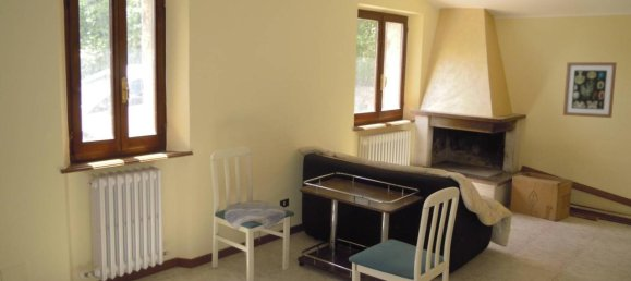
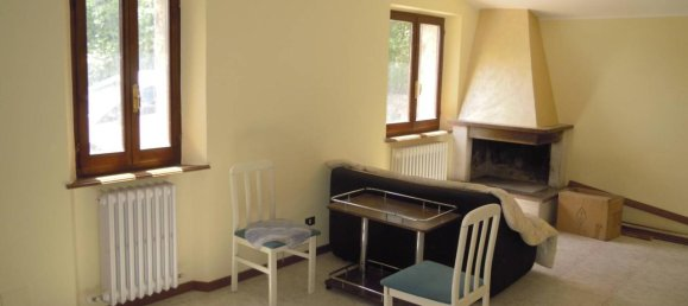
- wall art (588, 89)
